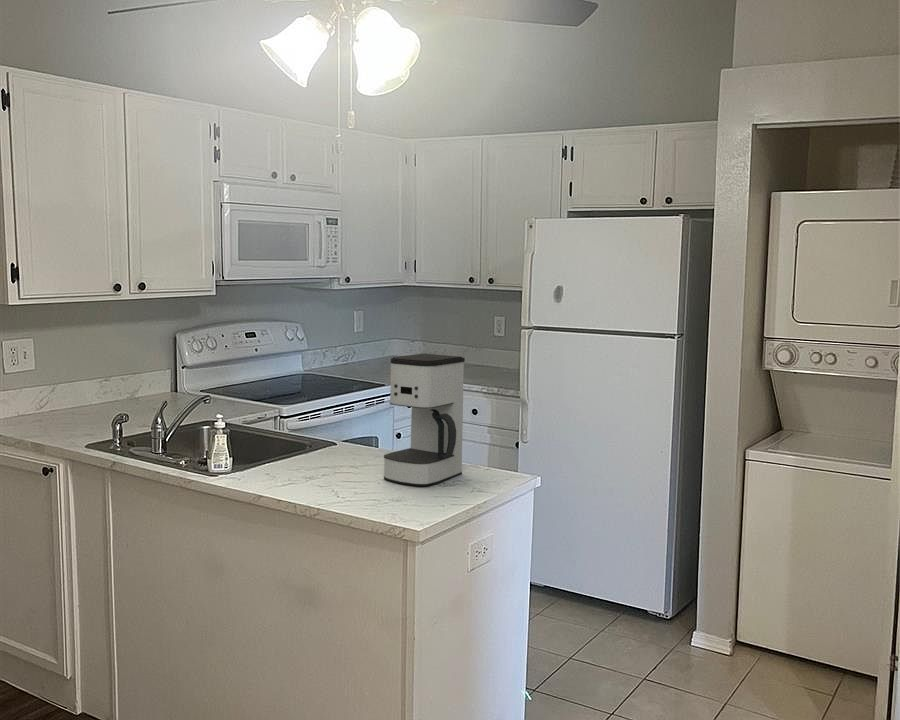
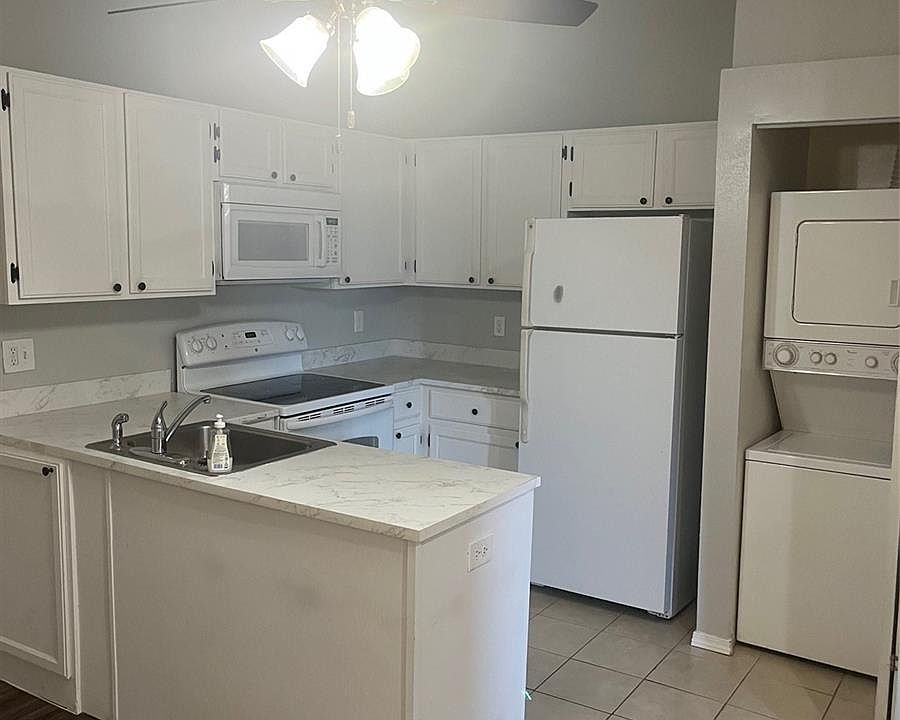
- coffee maker (426, 418)
